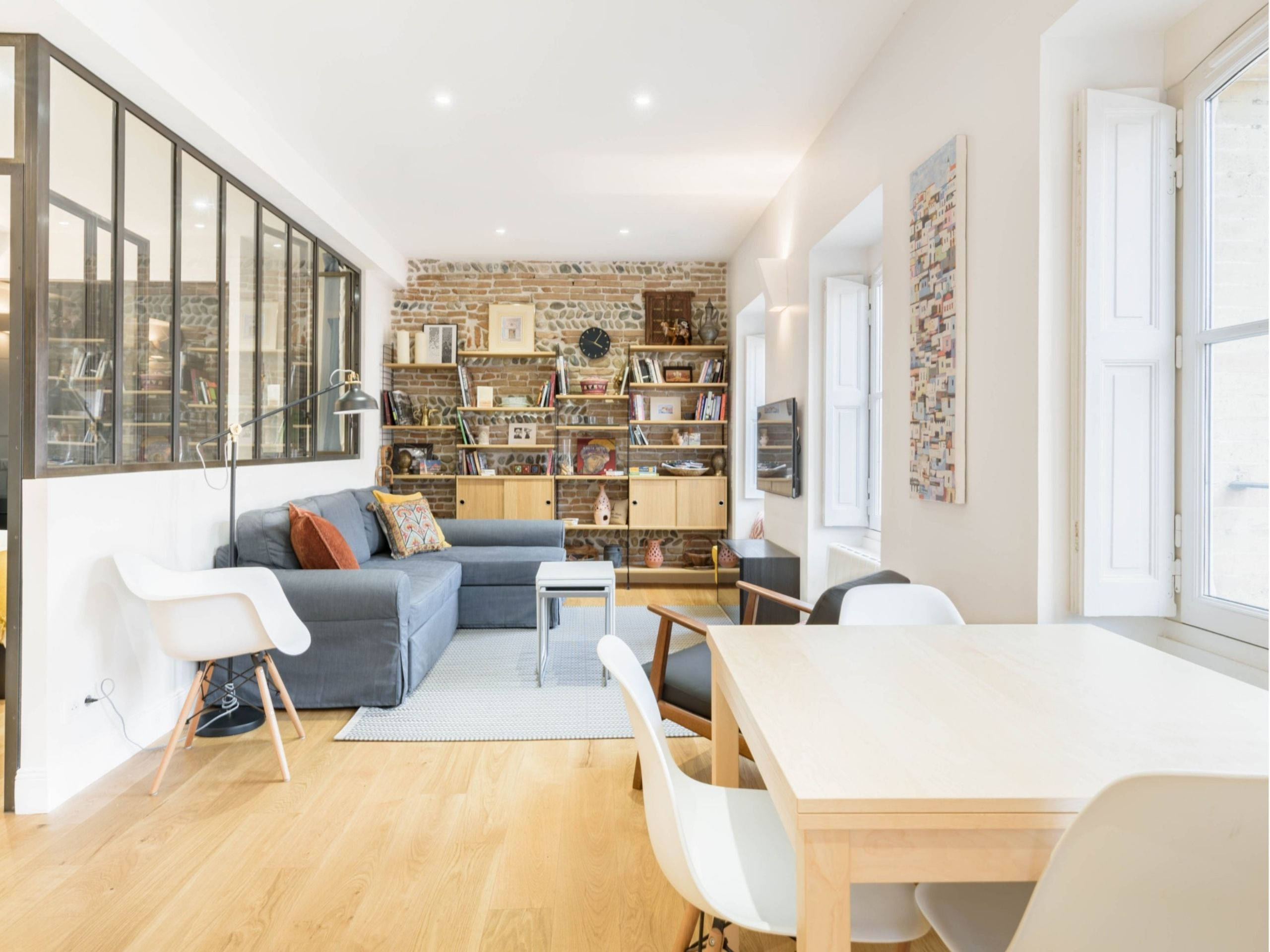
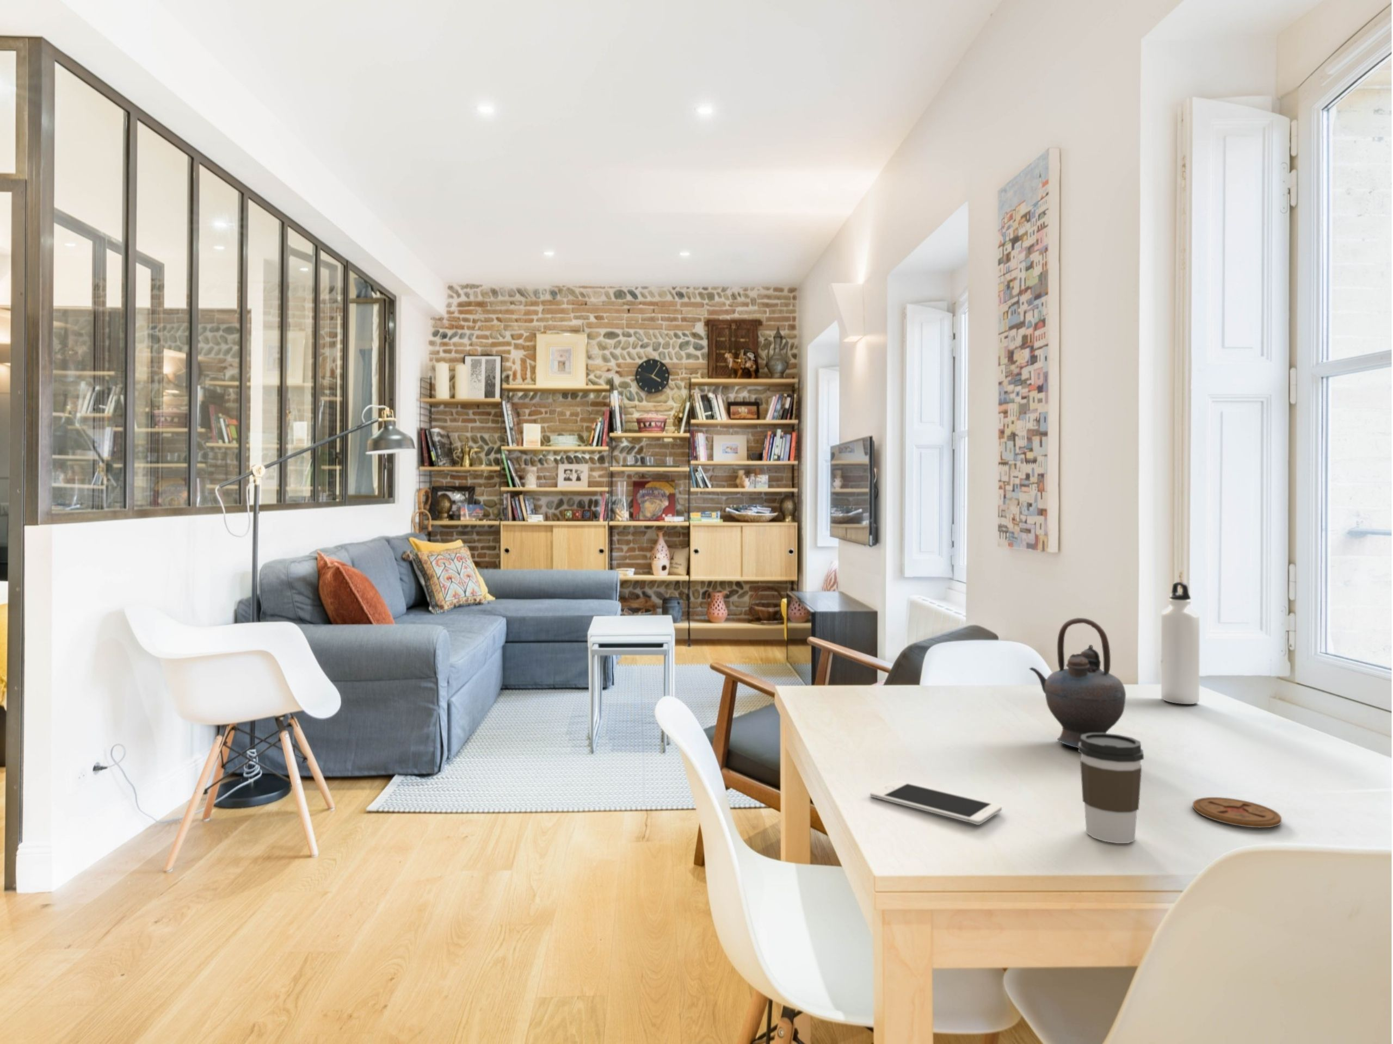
+ water bottle (1180, 642)
+ coffee cup (1110, 786)
+ cell phone (935, 801)
+ coaster (1236, 812)
+ teapot (1075, 680)
